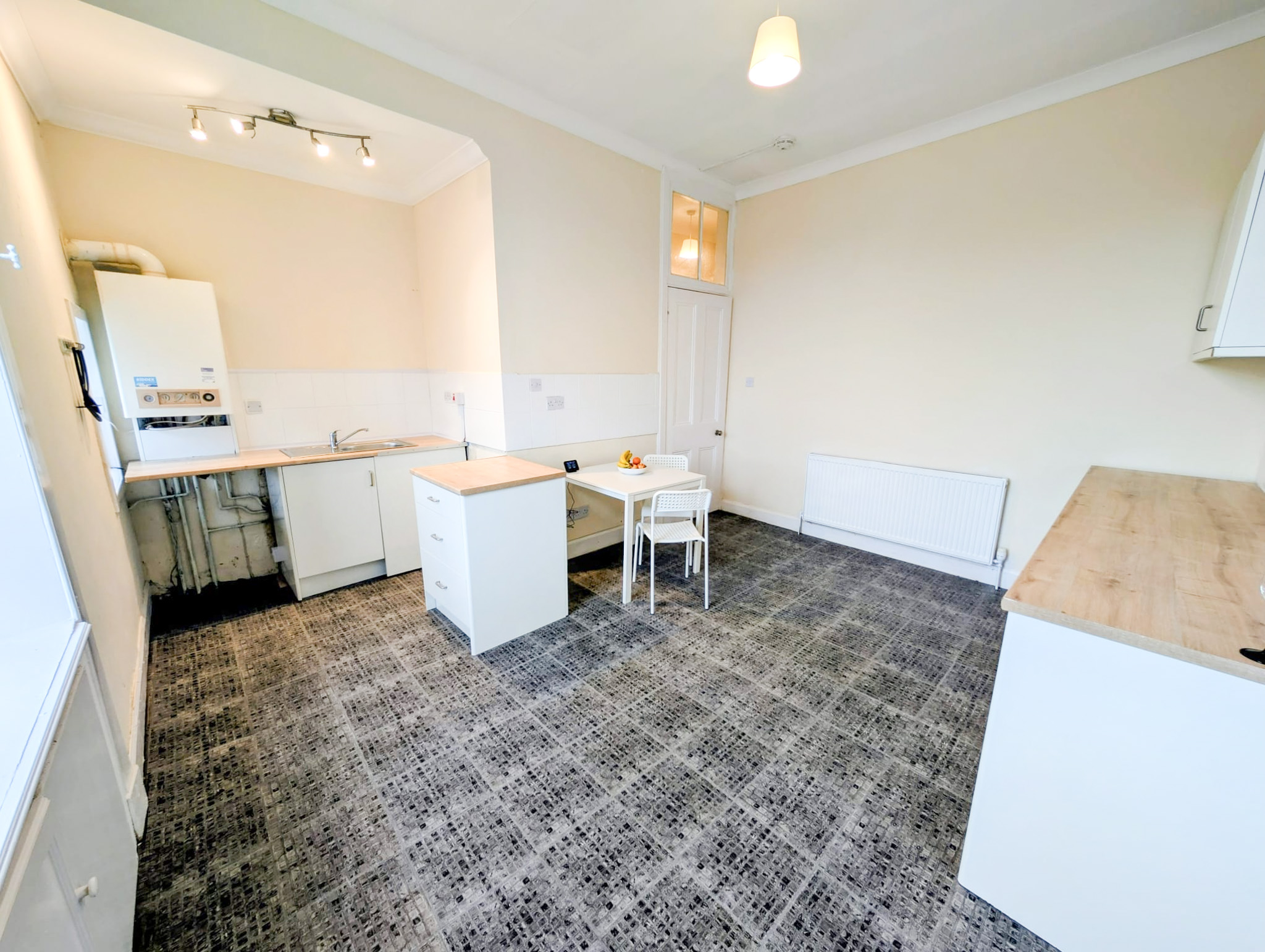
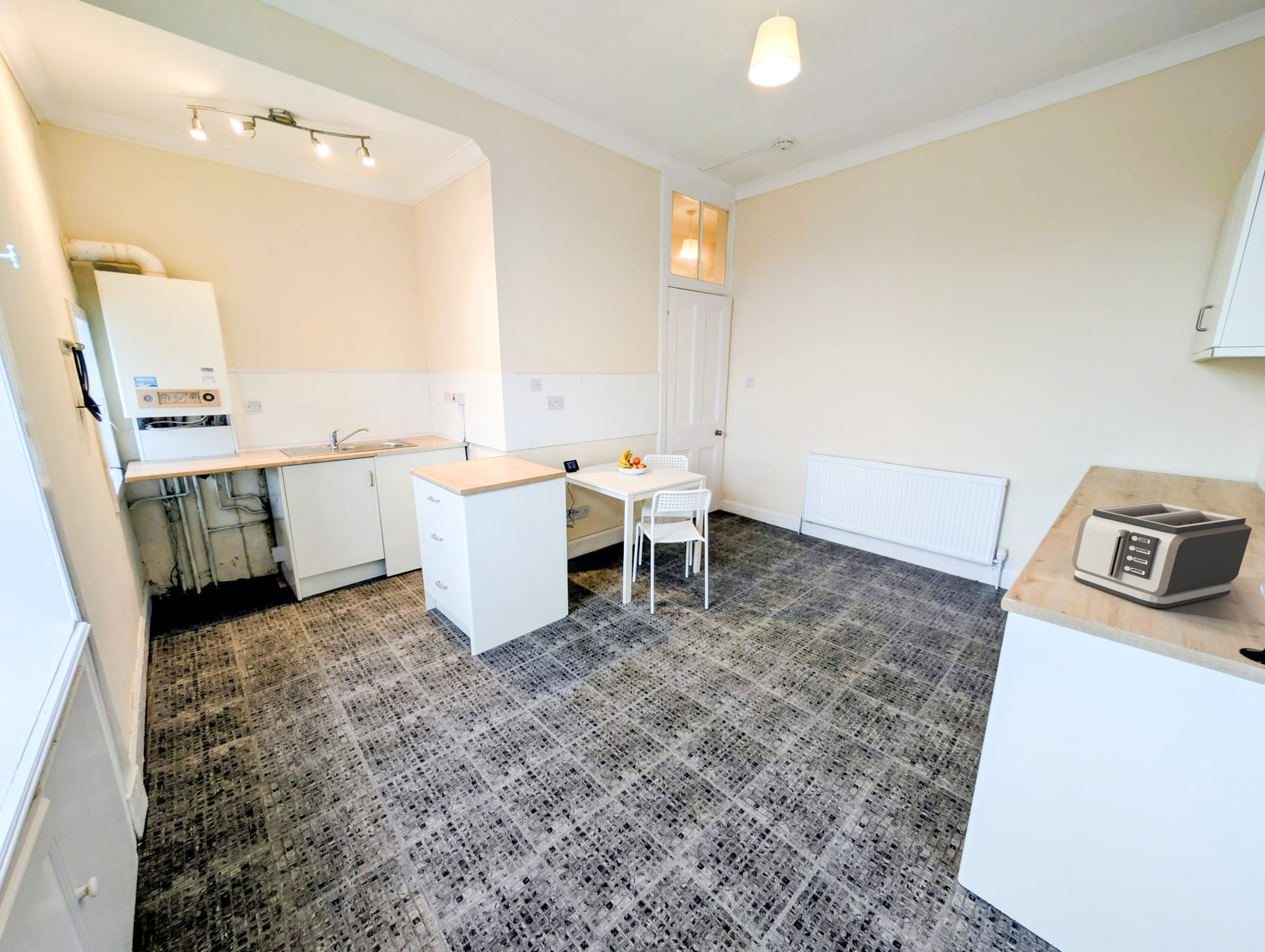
+ toaster (1154, 551)
